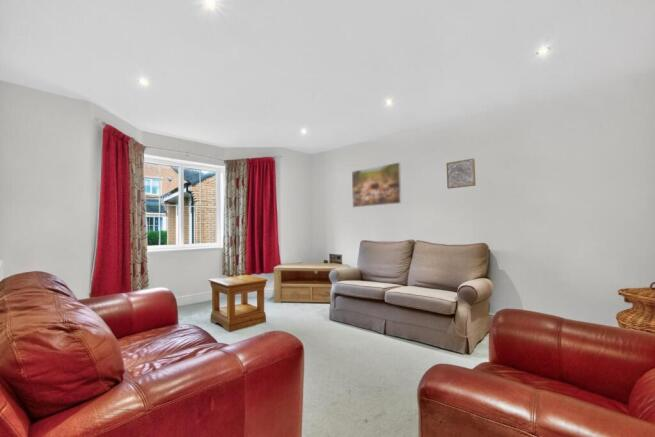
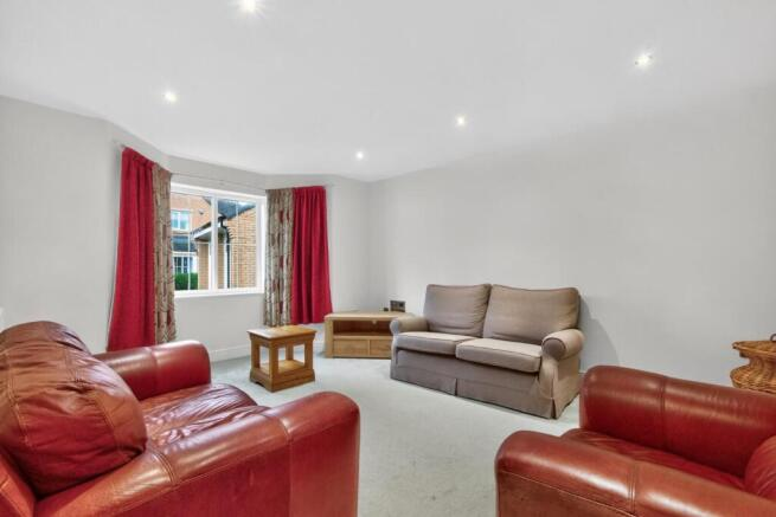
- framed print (375, 186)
- wall art (460, 174)
